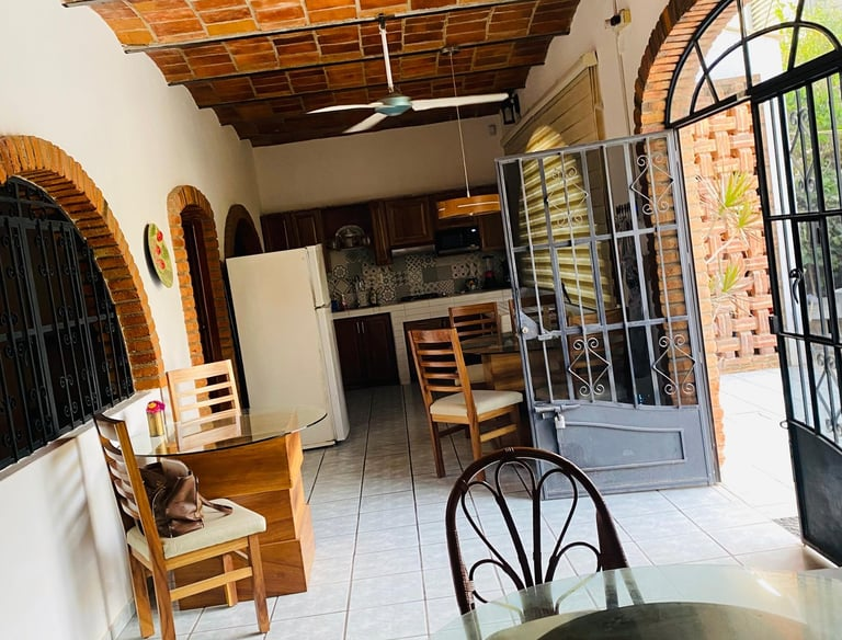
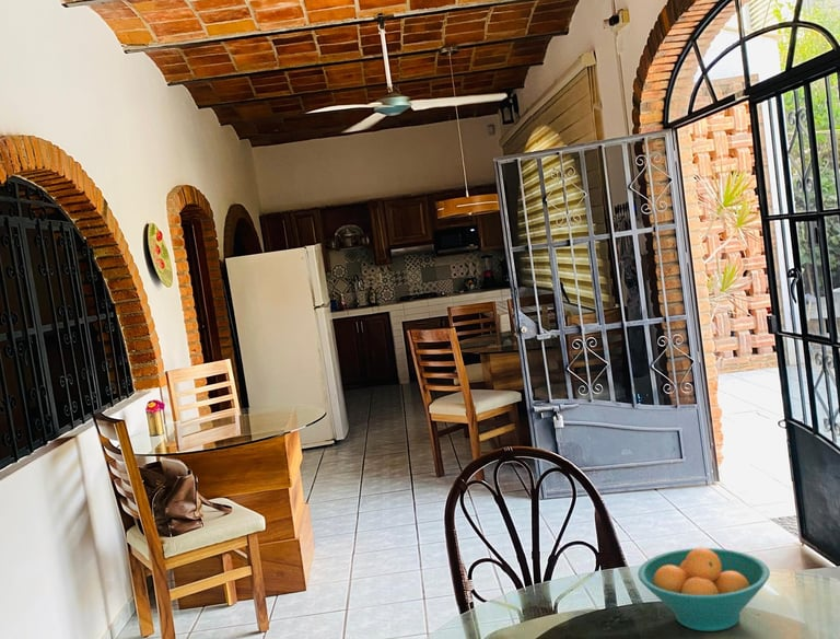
+ fruit bowl (703, 583)
